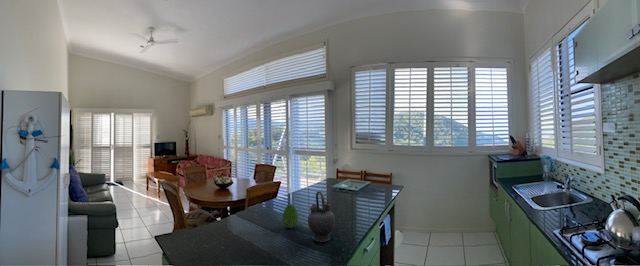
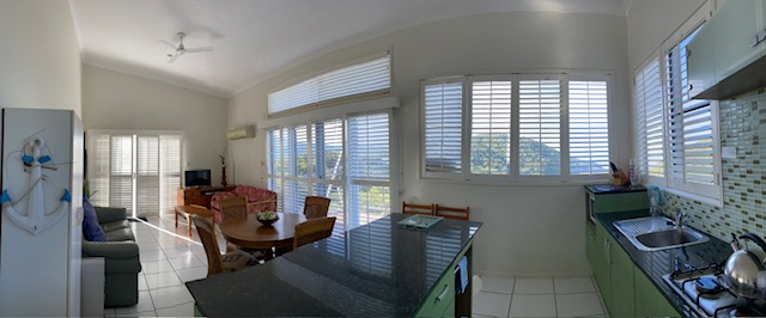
- fruit (290, 215)
- teapot (320, 214)
